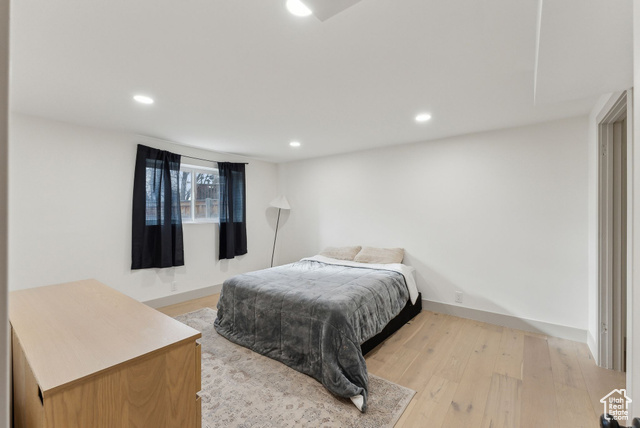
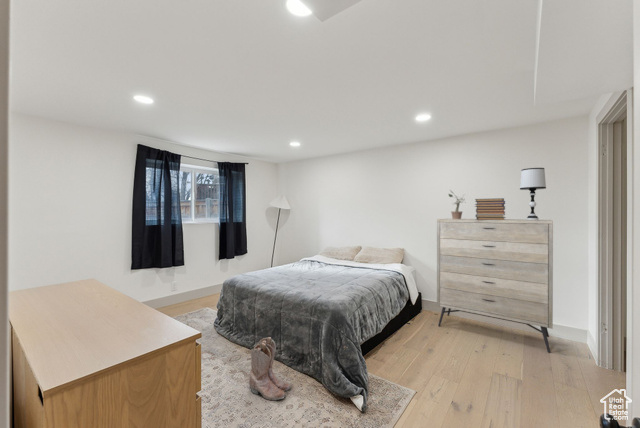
+ book stack (489, 209)
+ potted plant (458, 203)
+ table lamp (532, 194)
+ boots (270, 365)
+ dresser (491, 275)
